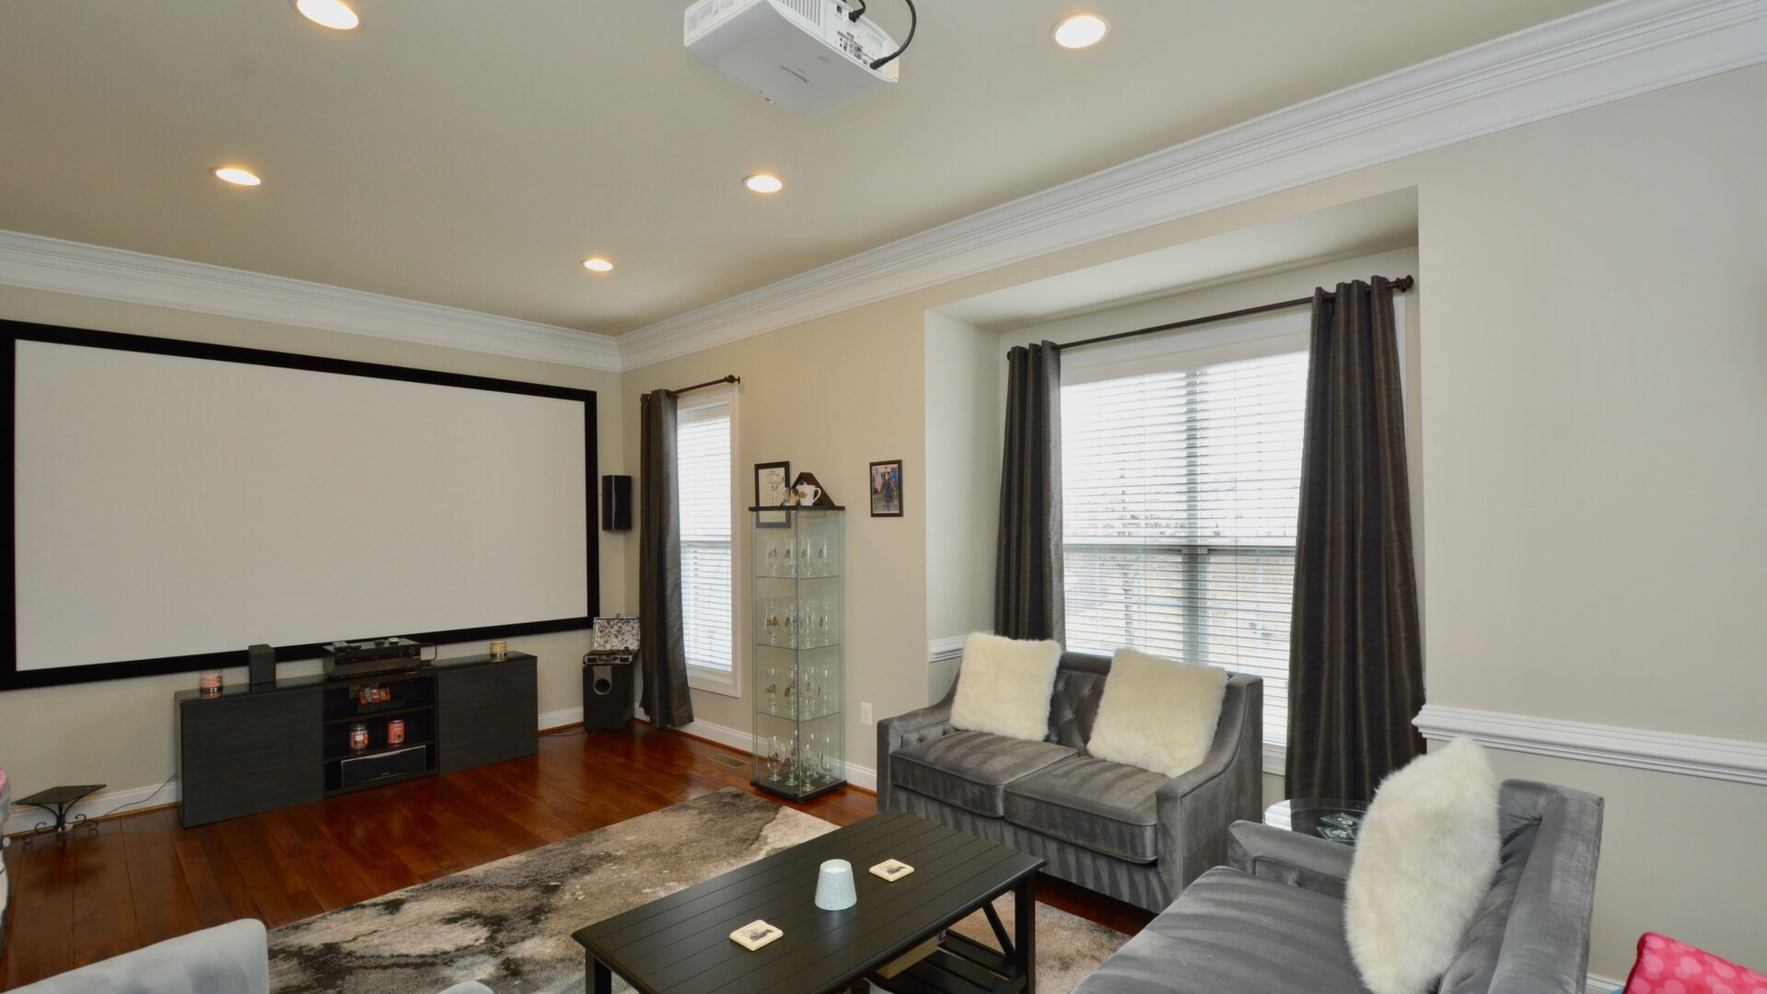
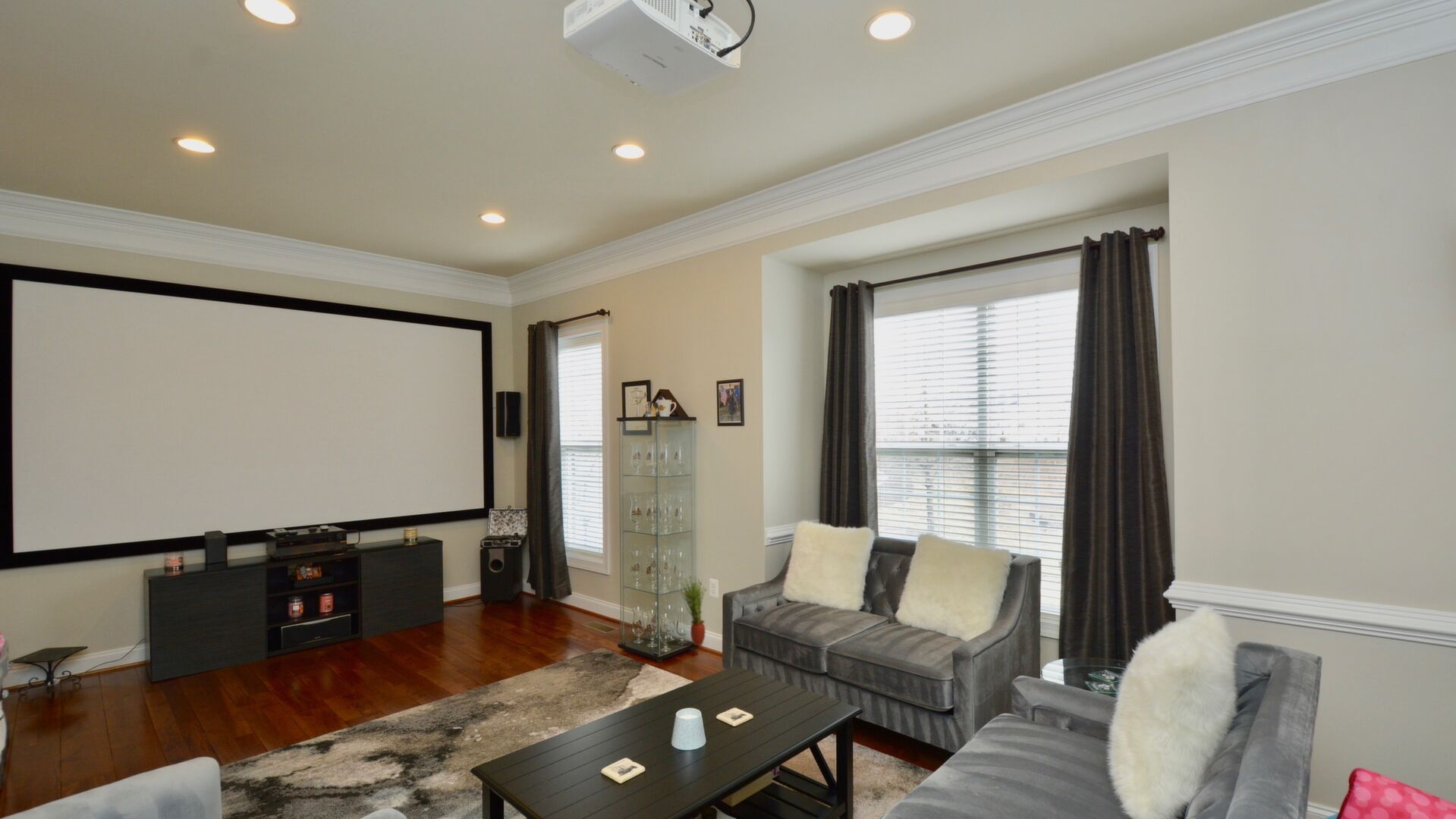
+ potted plant (693, 610)
